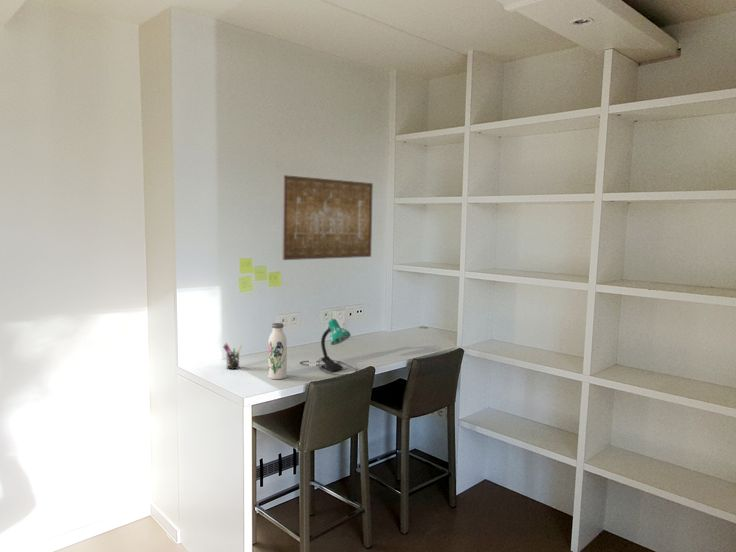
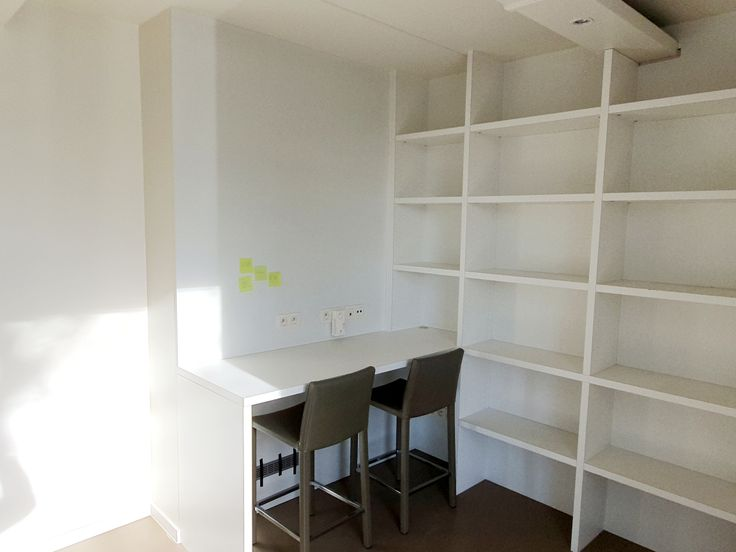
- pen holder (232, 355)
- water bottle (277, 350)
- desk lamp (330, 341)
- wall art (330, 219)
